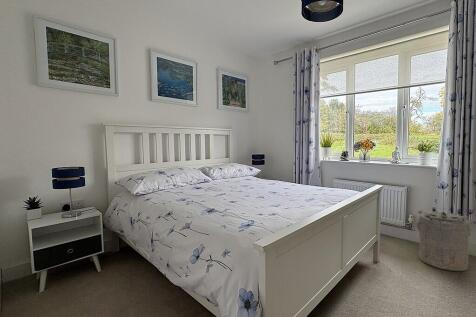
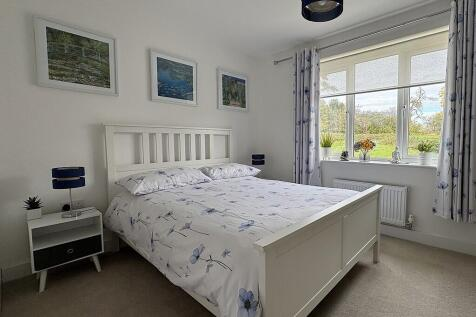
- laundry hamper (440, 236)
